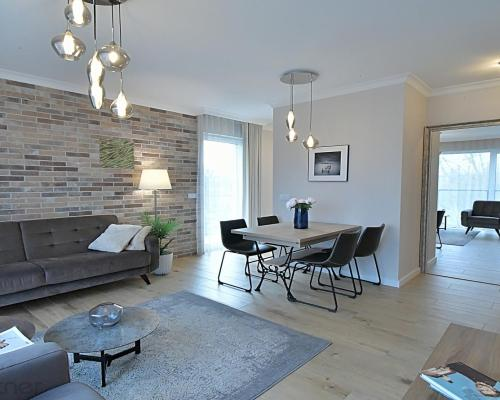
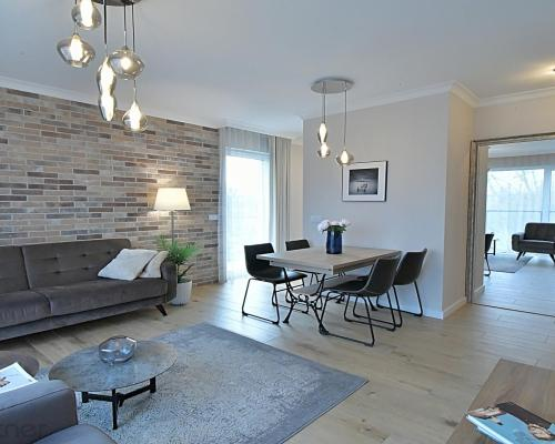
- wall art (117, 154)
